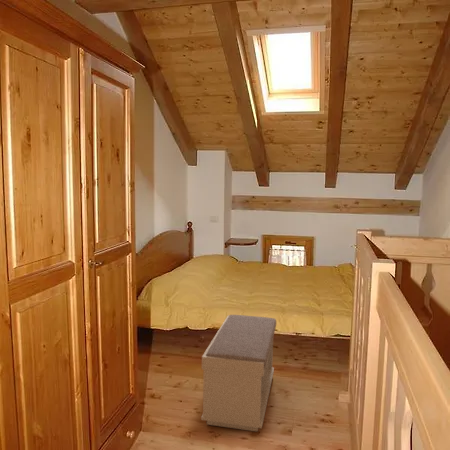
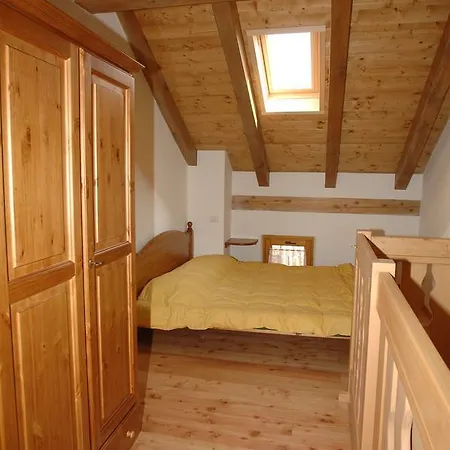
- bench (243, 365)
